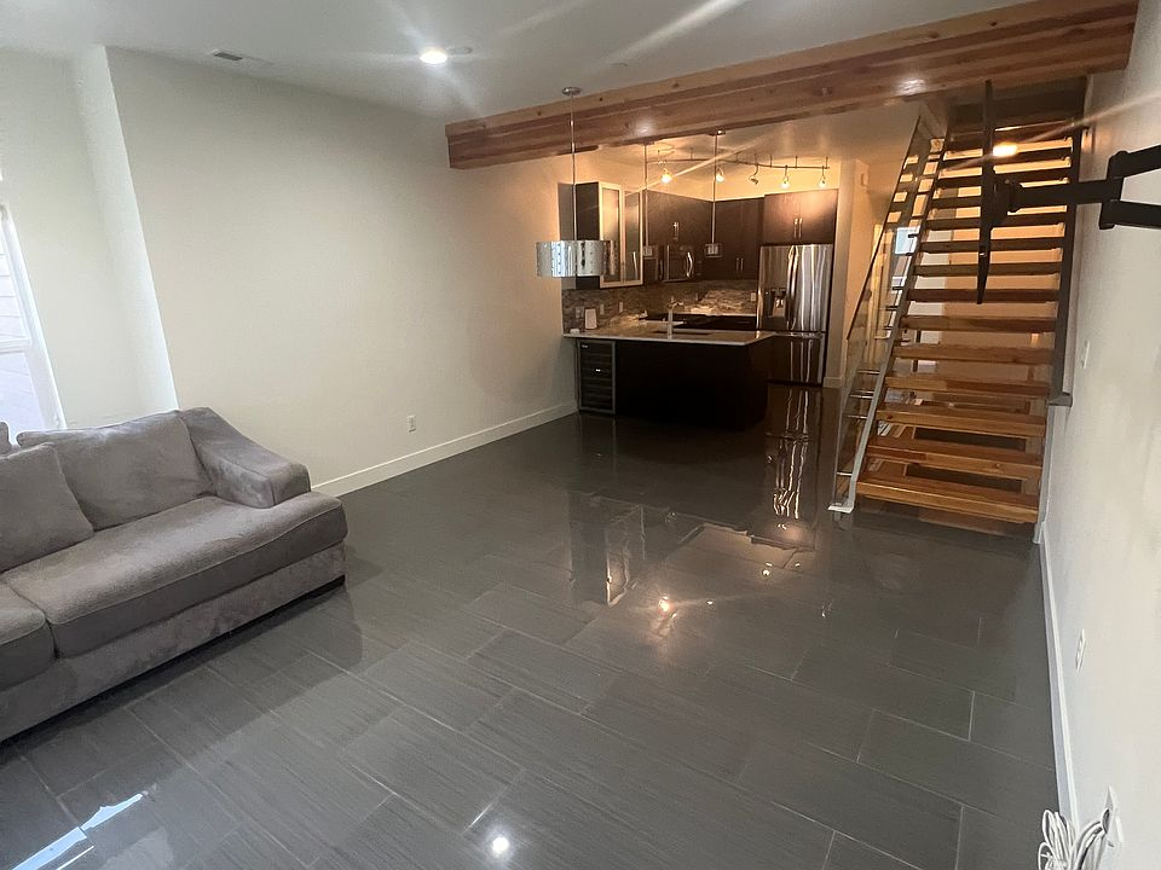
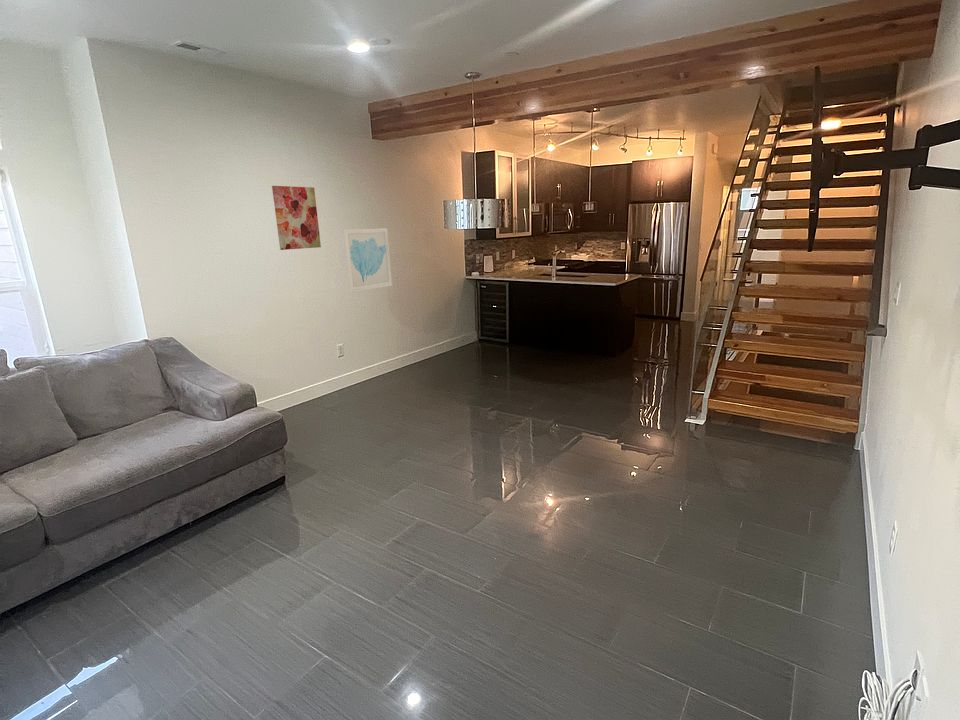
+ wall art (297, 218)
+ wall art (369, 259)
